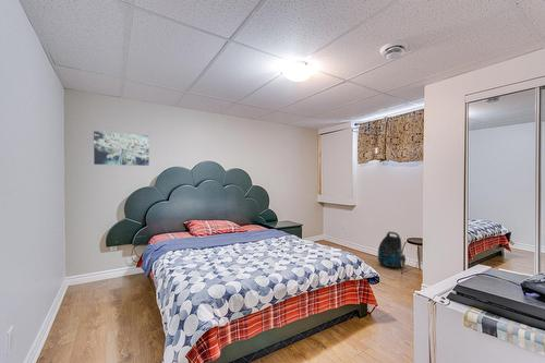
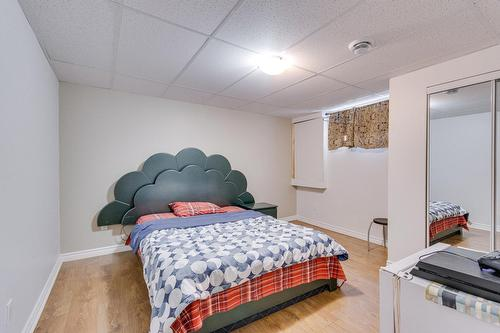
- wall art (122, 149)
- vacuum cleaner (389, 249)
